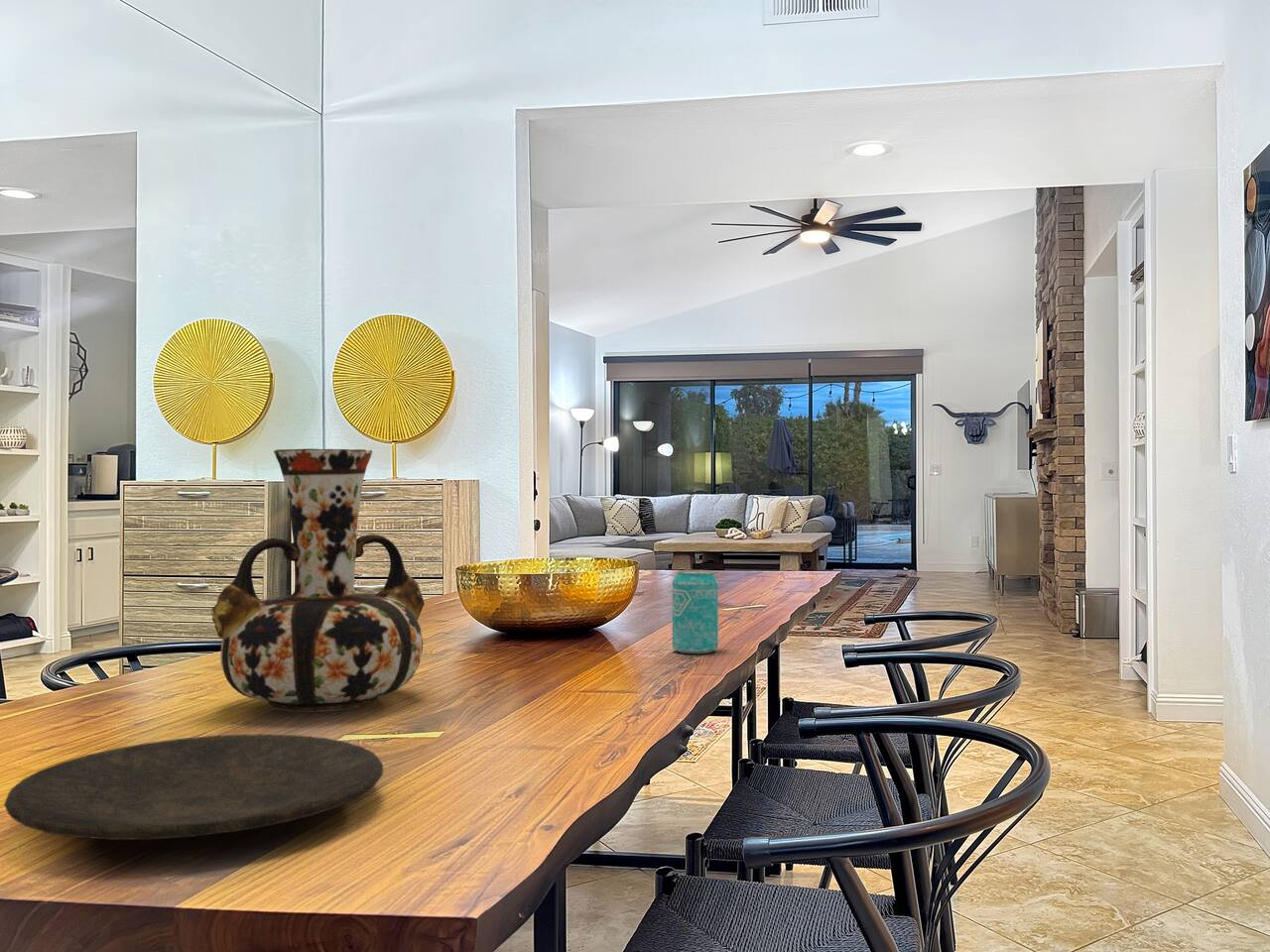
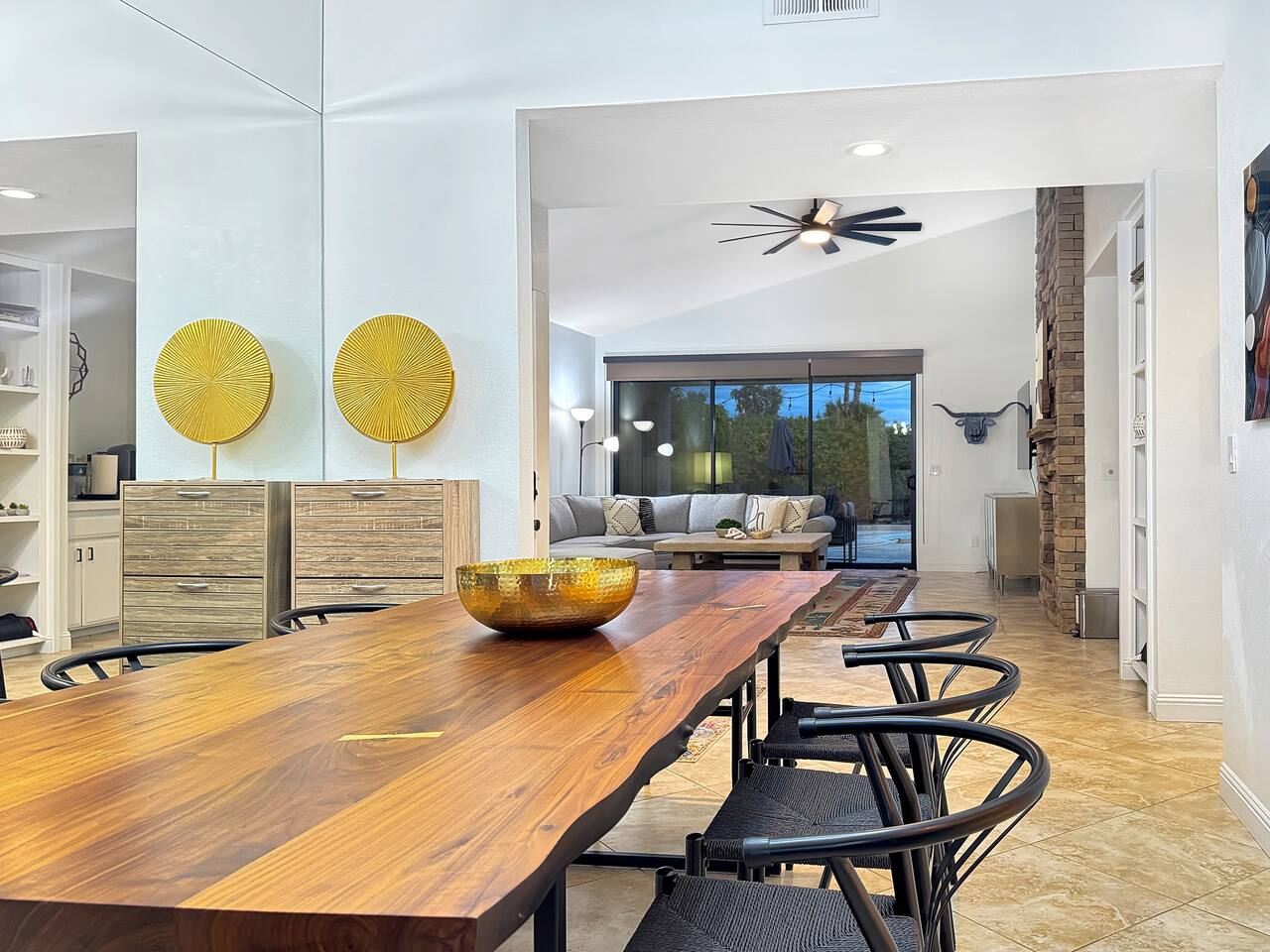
- vase (323, 575)
- beverage can (695, 611)
- plate (204, 791)
